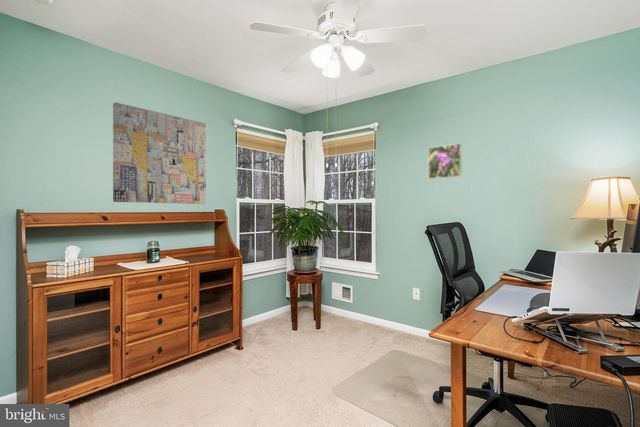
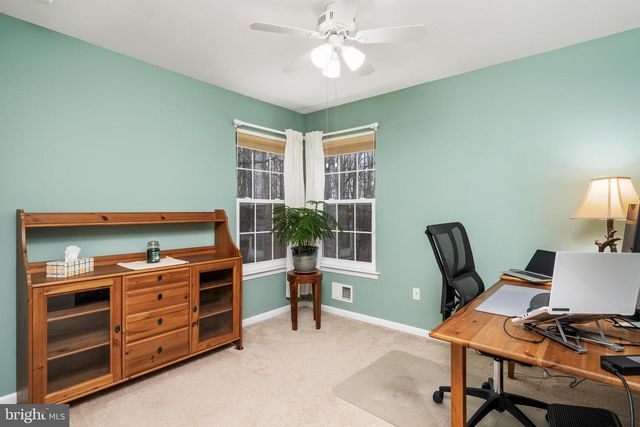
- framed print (444, 161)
- wall art (164, 158)
